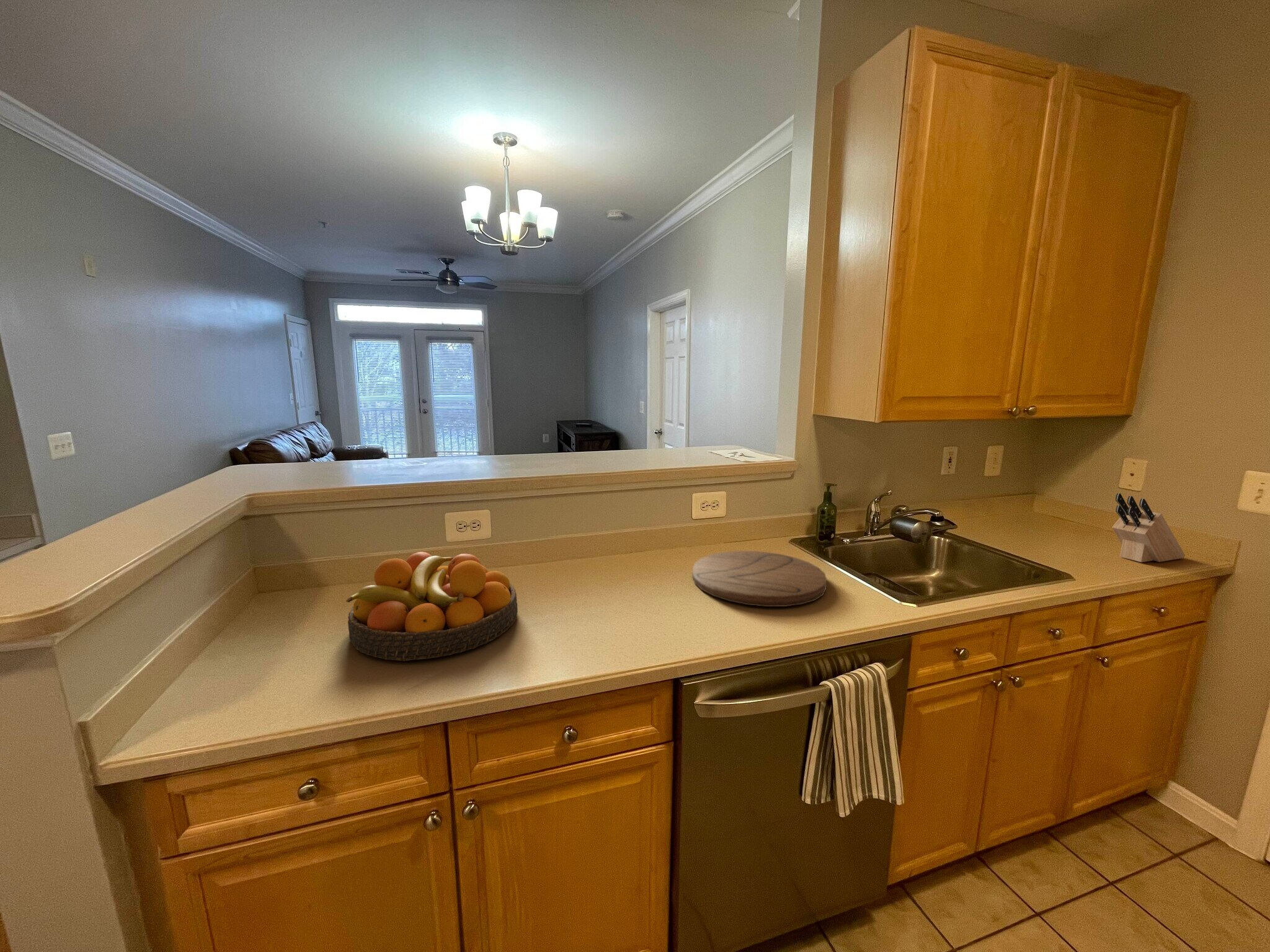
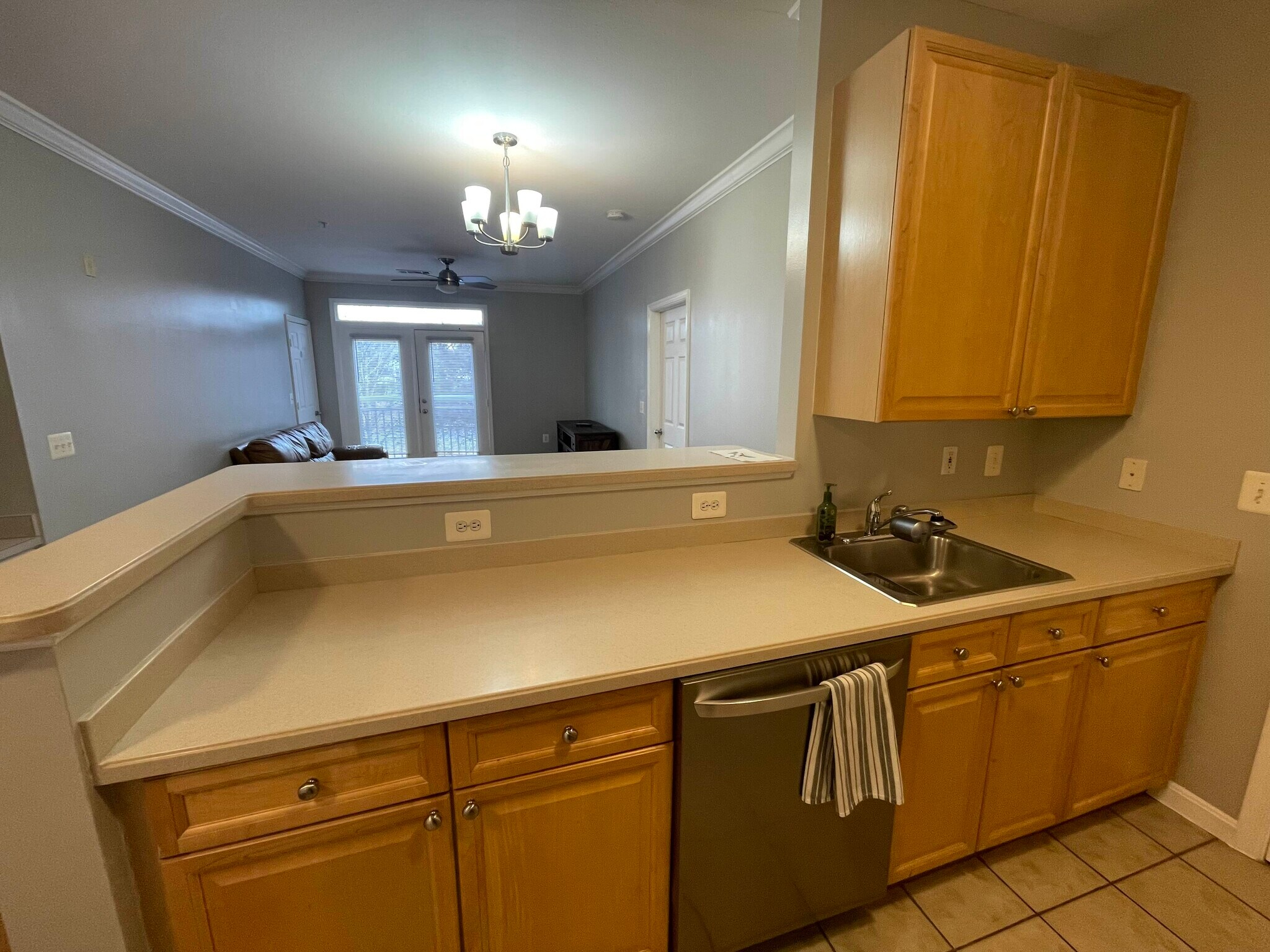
- knife block (1147, 526)
- fruit bowl (435, 589)
- cutting board (757, 575)
